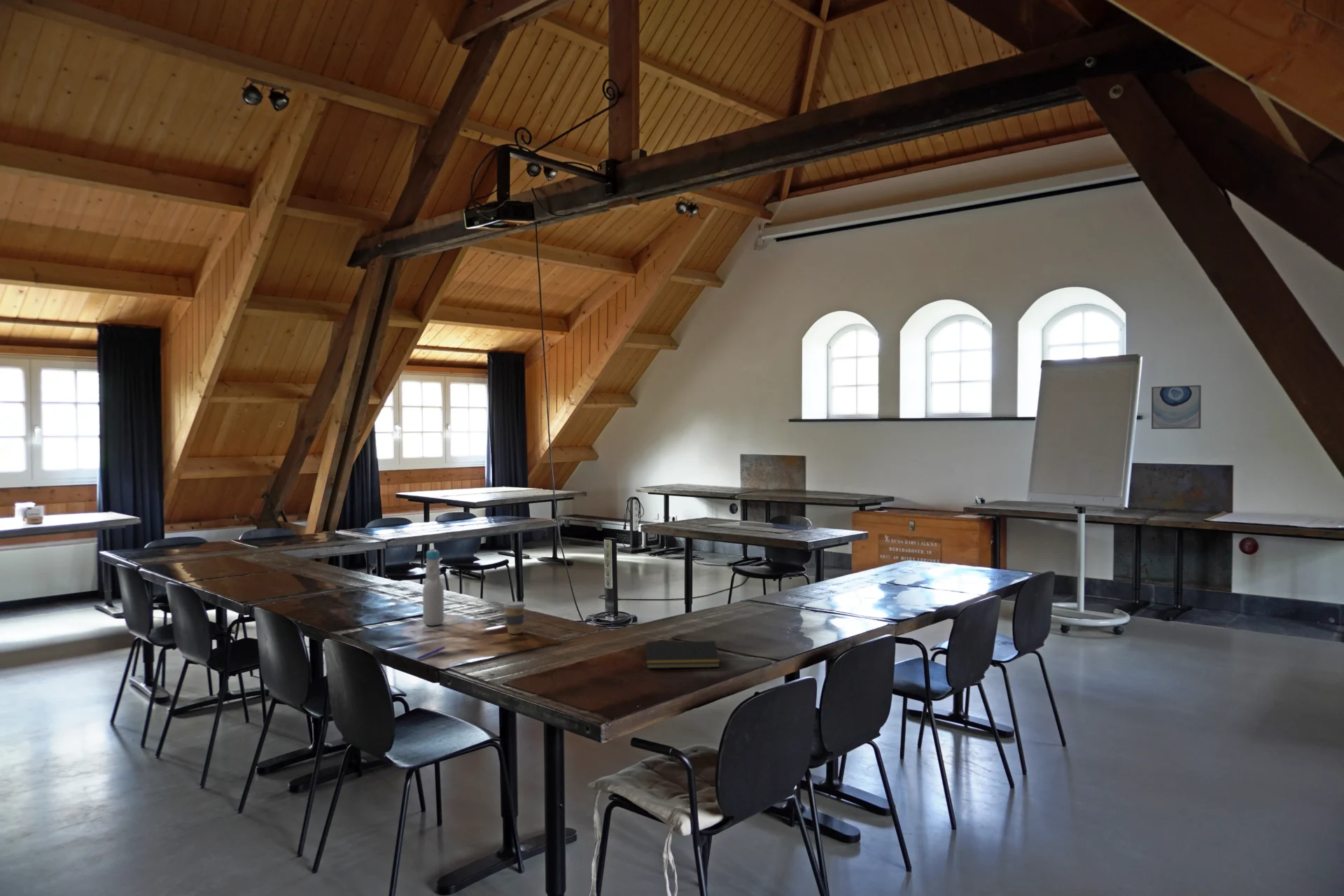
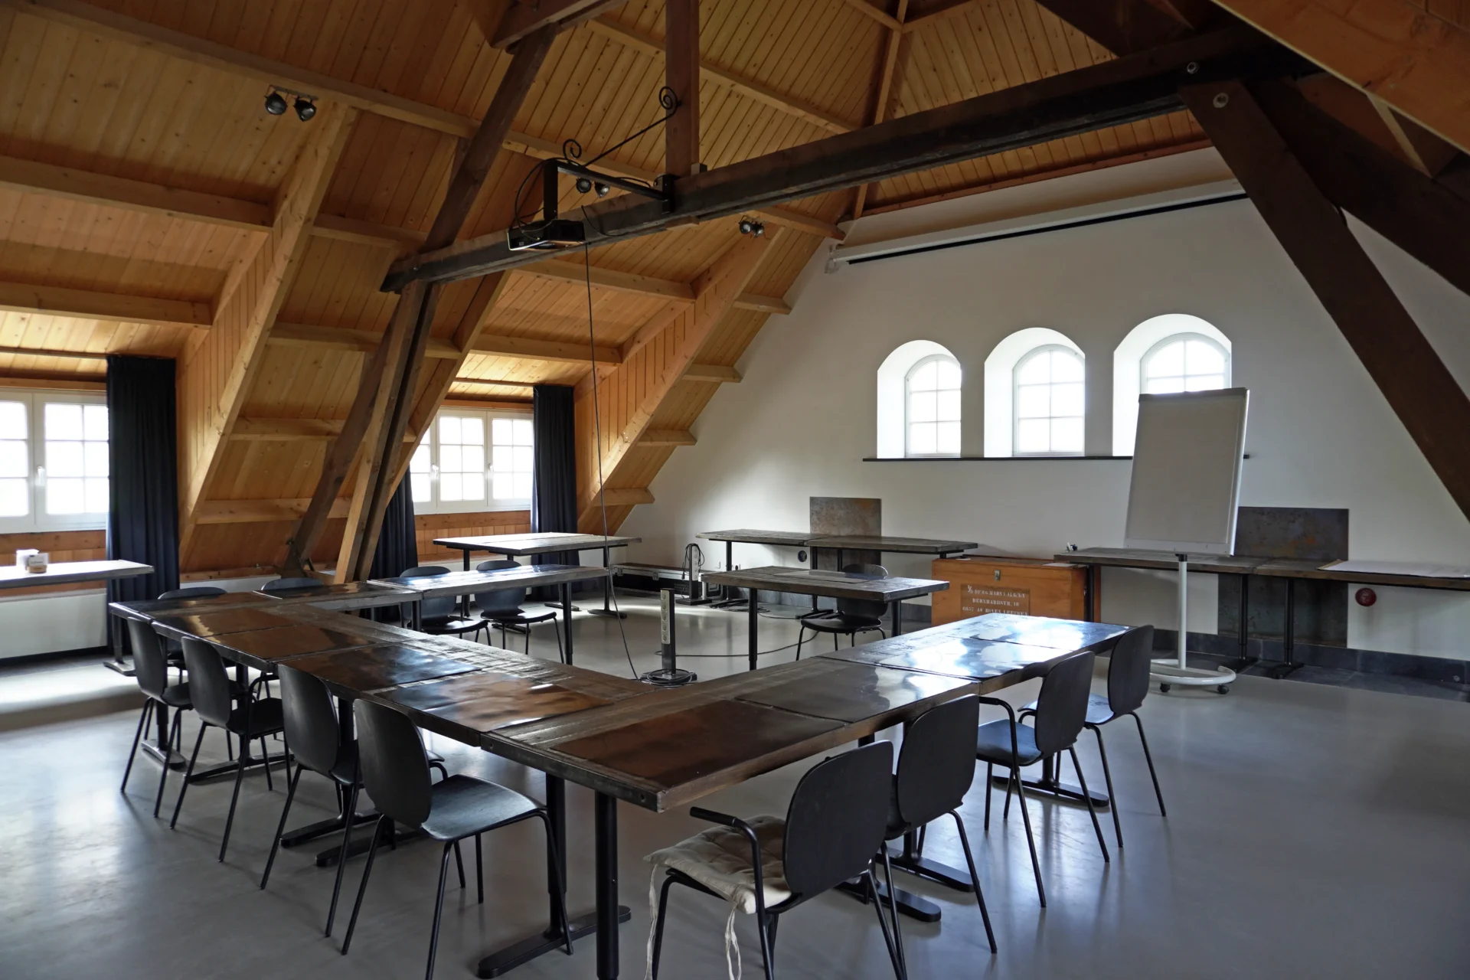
- notepad (682, 654)
- wall art (1175, 407)
- pen (430, 653)
- bottle (433, 586)
- coffee cup (514, 617)
